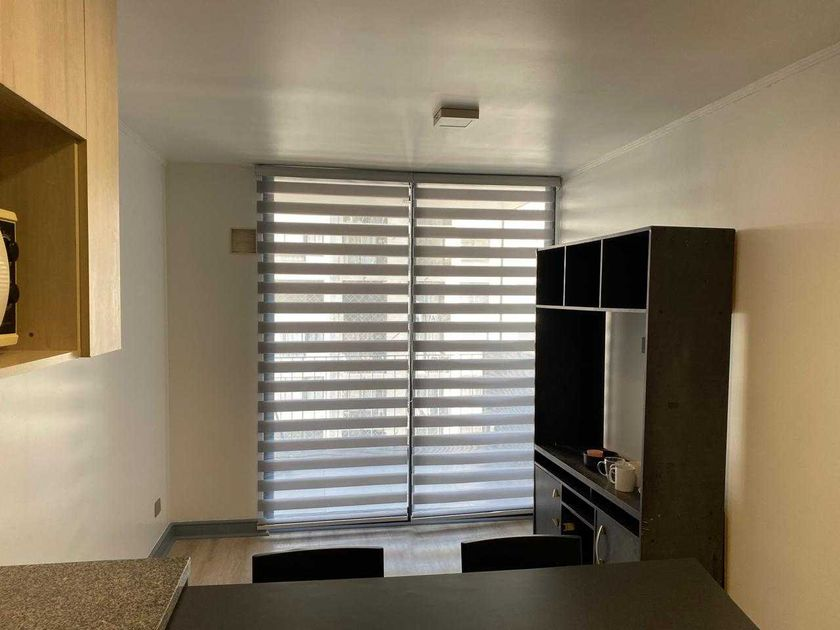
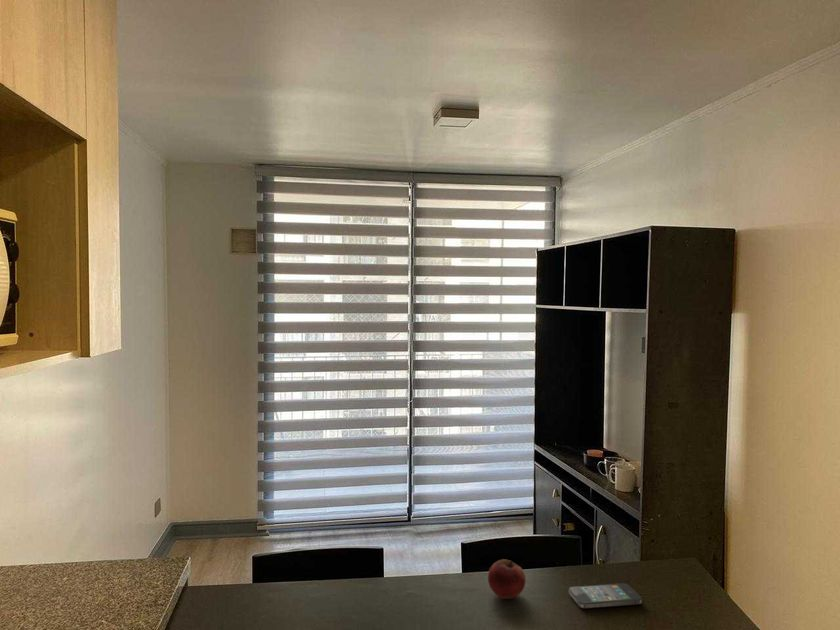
+ fruit (506, 578)
+ smartphone (604, 595)
